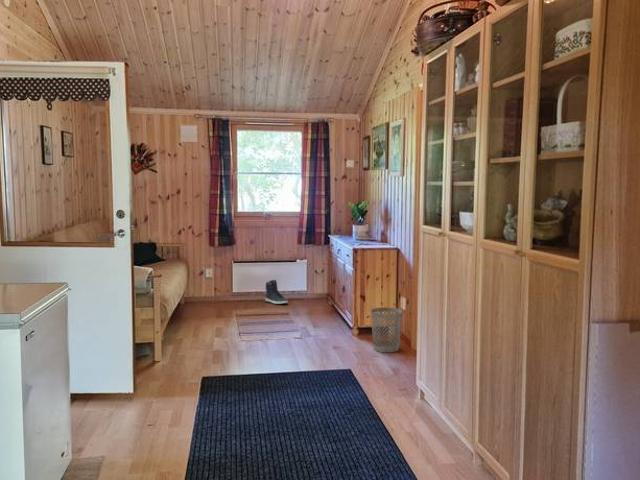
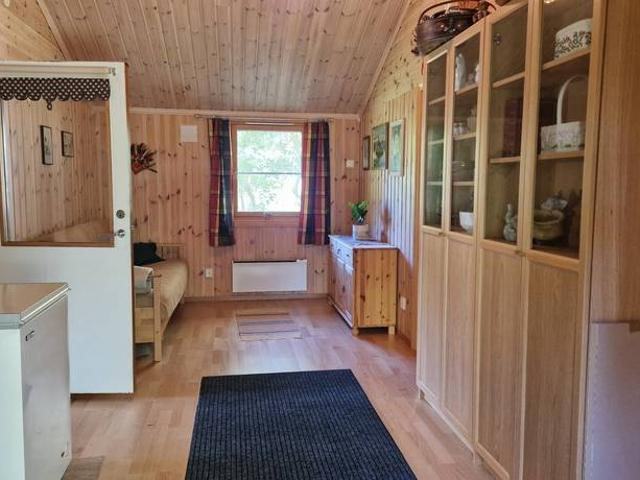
- sneaker (276, 291)
- wastebasket (386, 329)
